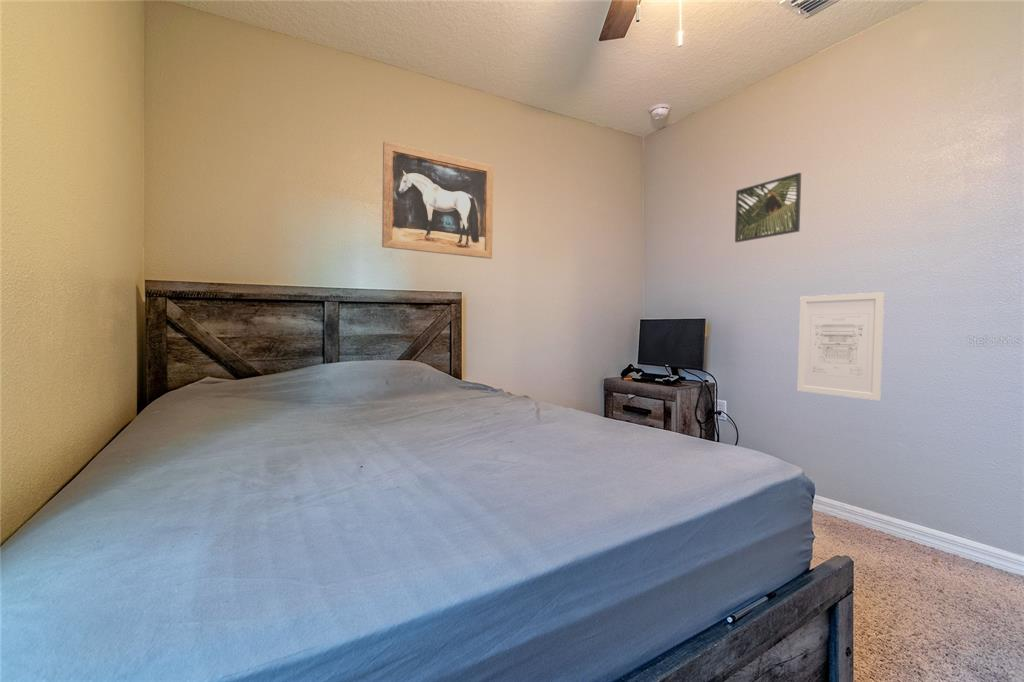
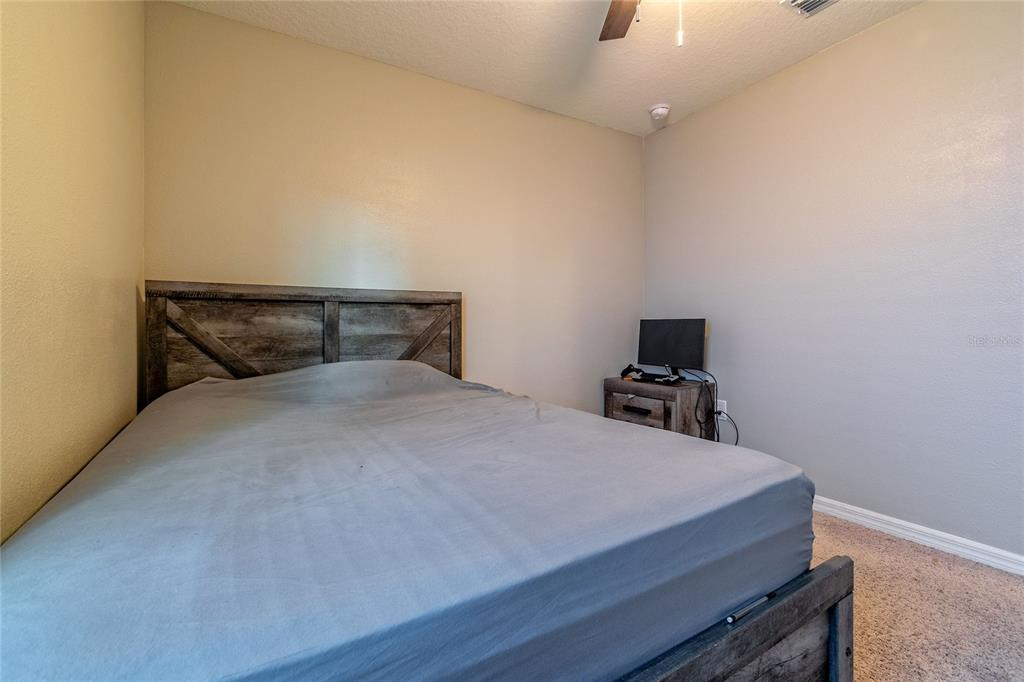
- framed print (766, 209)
- wall art (837, 345)
- wall art (441, 204)
